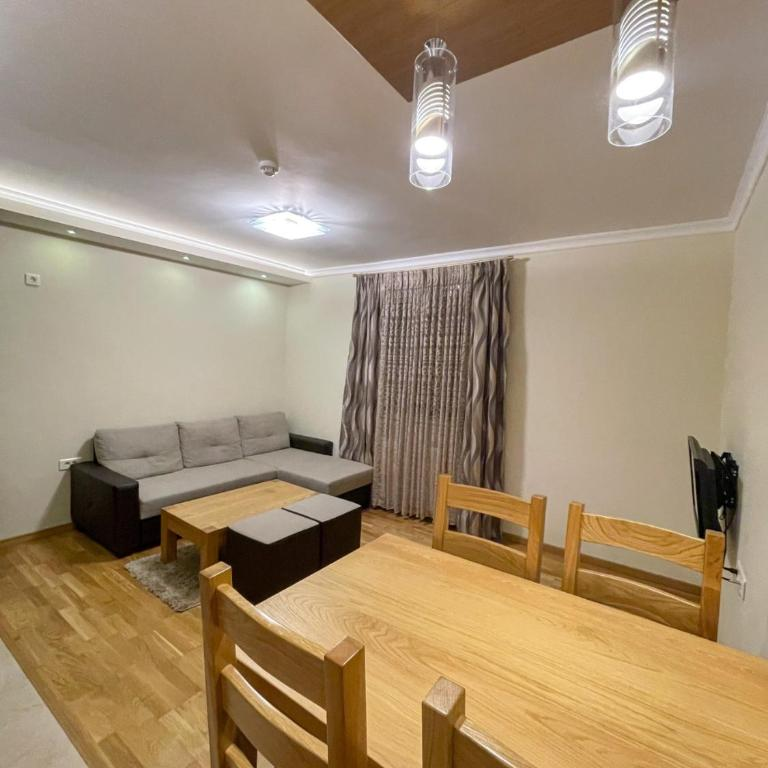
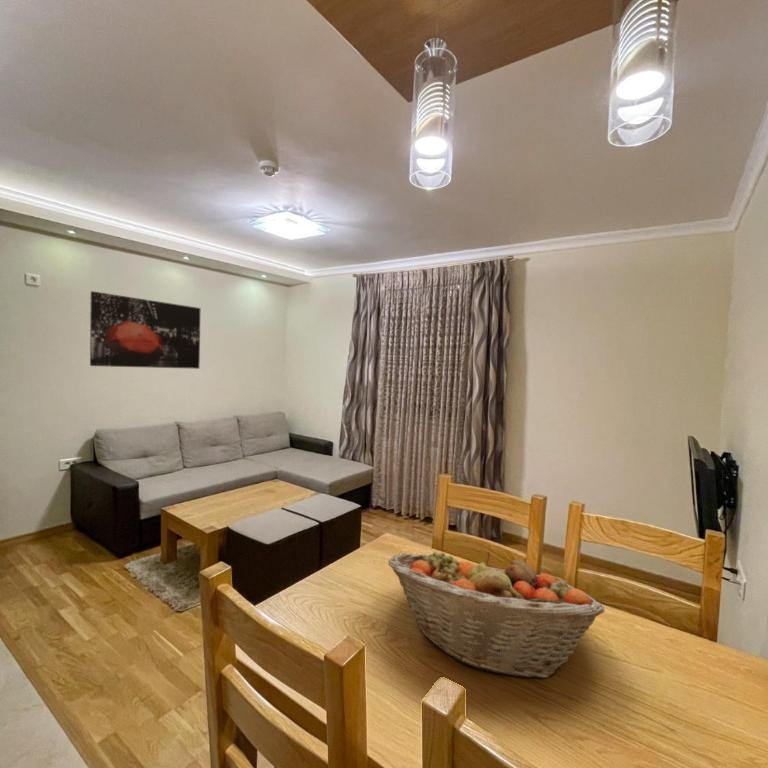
+ fruit basket (486, 595)
+ wall art (150, 334)
